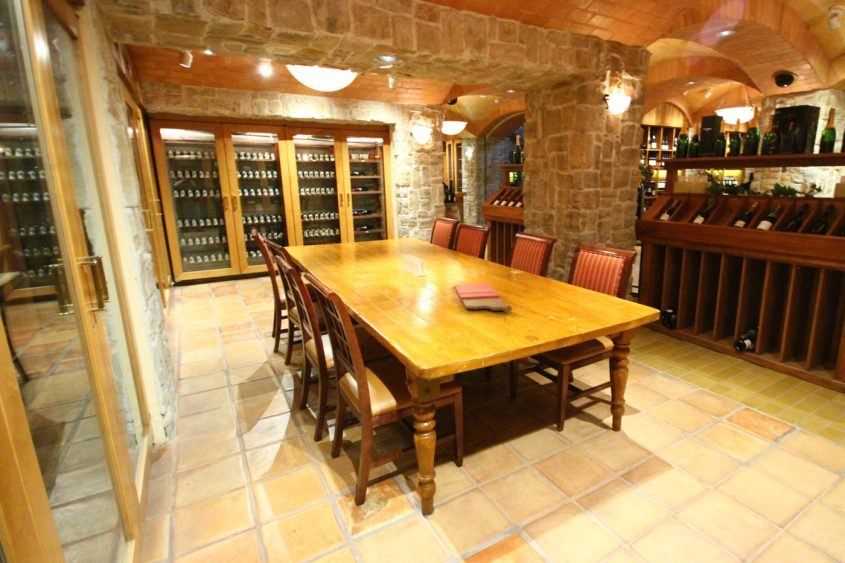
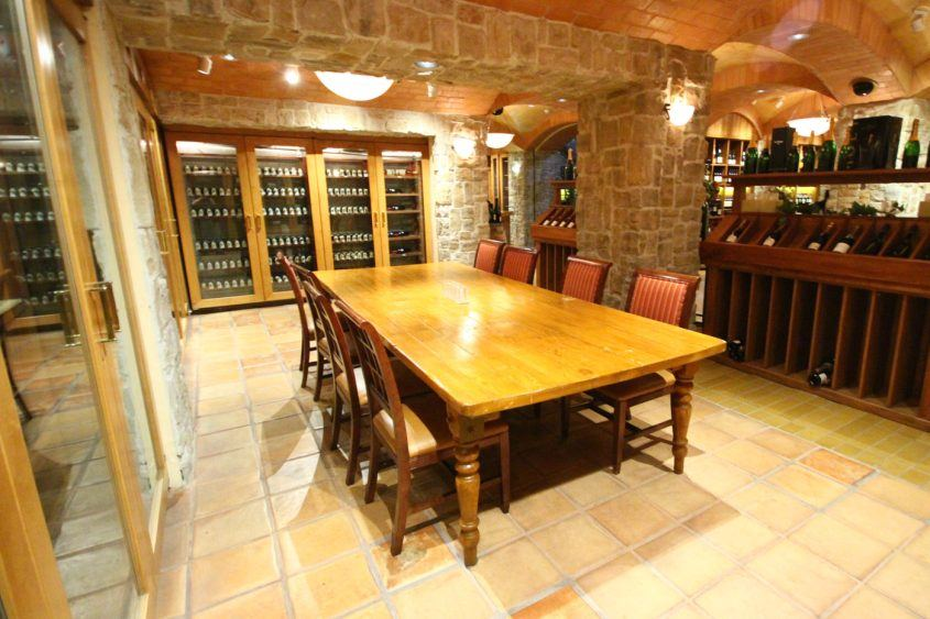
- cutting board (480, 295)
